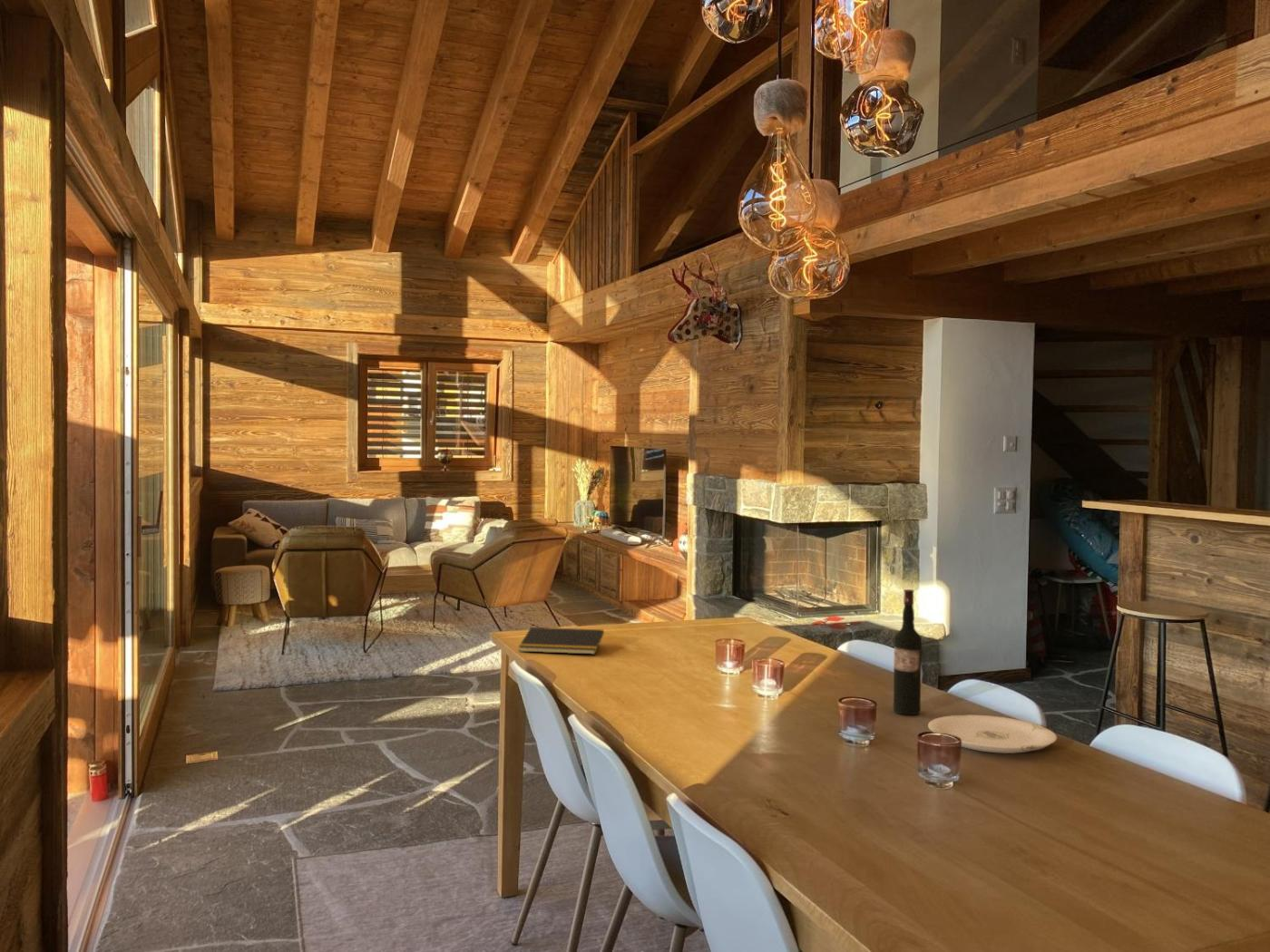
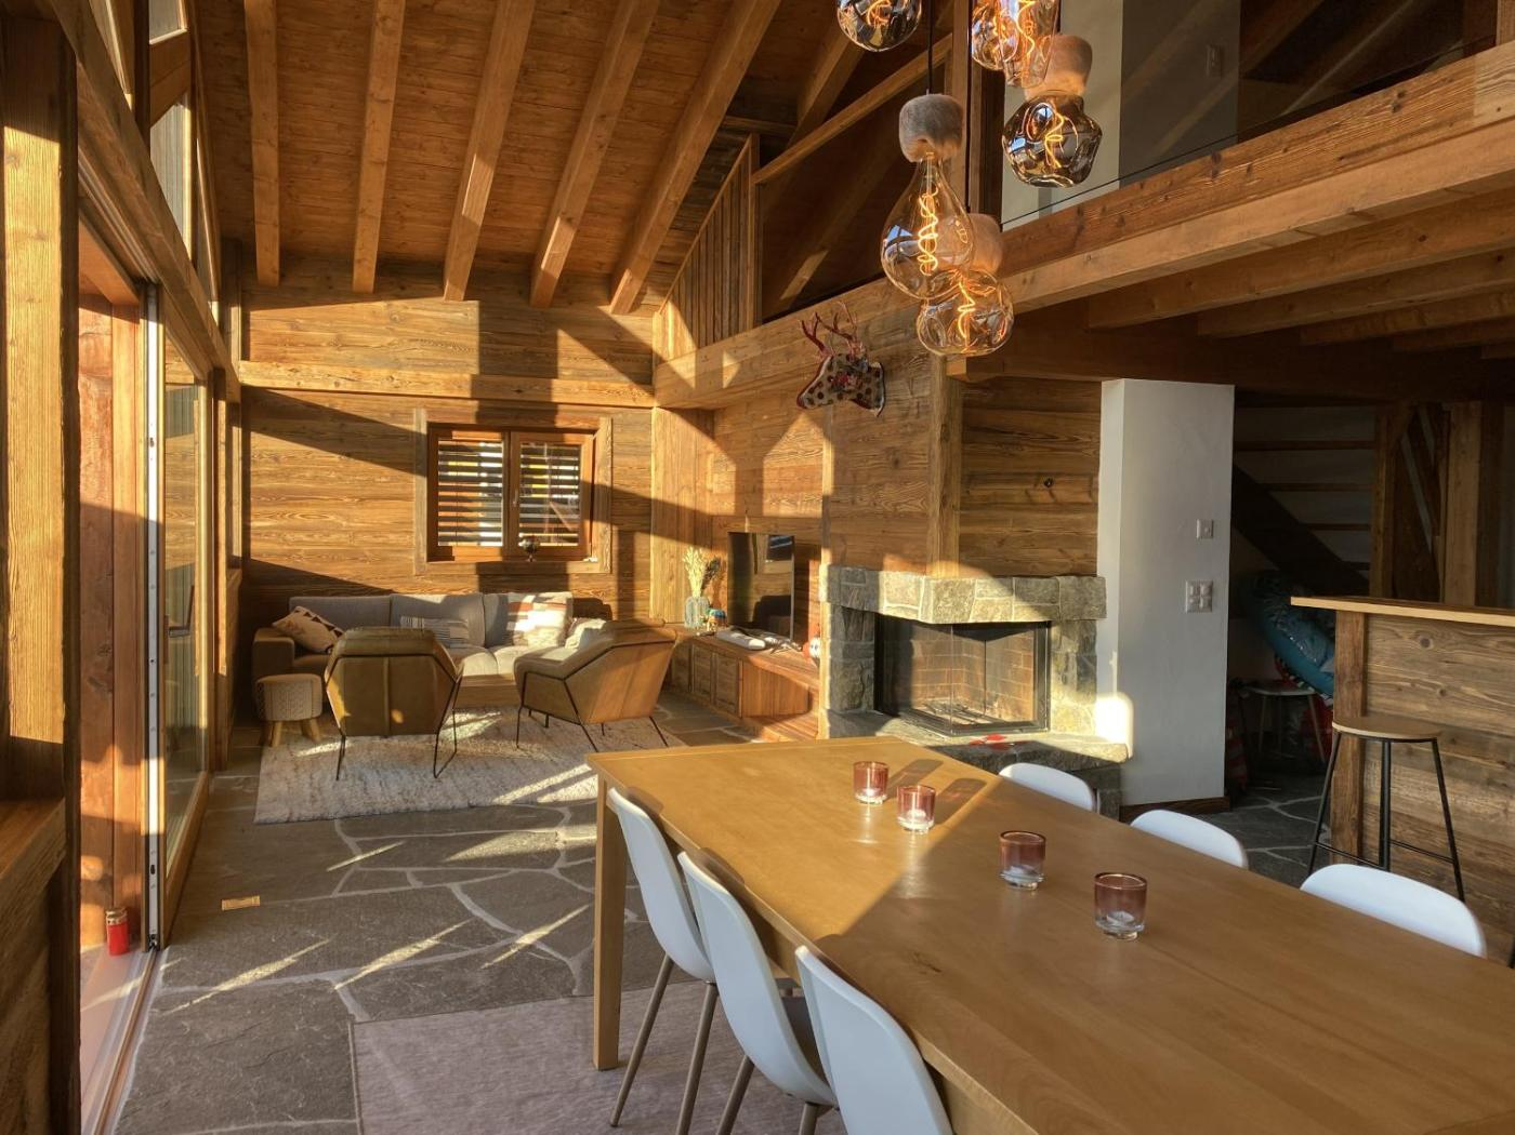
- plate (991, 734)
- notepad (562, 640)
- wine bottle (907, 651)
